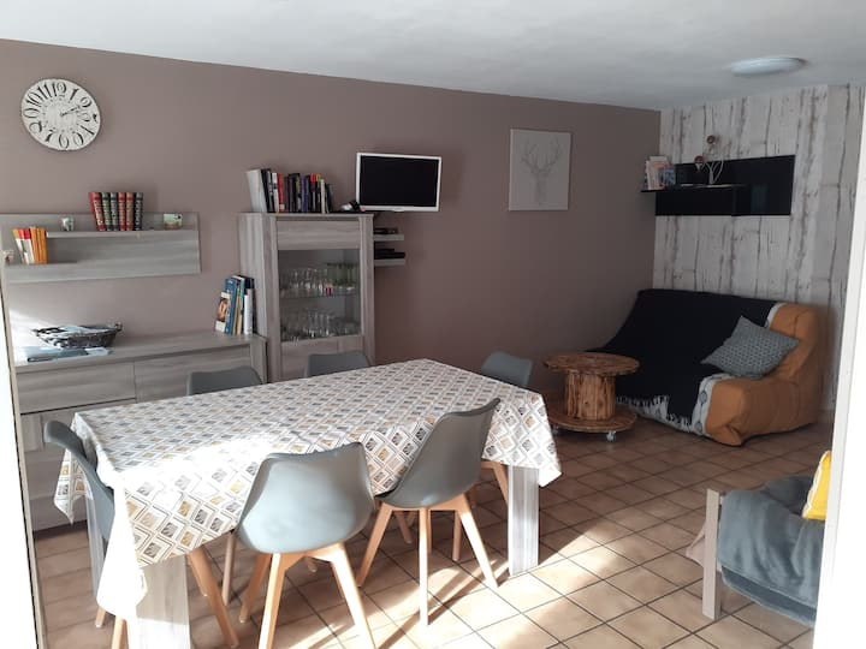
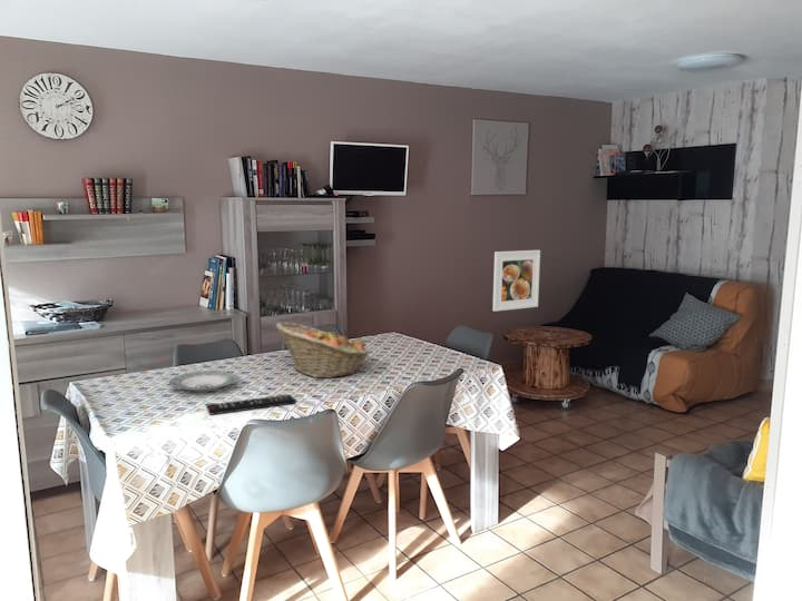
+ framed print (517, 279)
+ plate (204, 383)
+ remote control (251, 403)
+ fruit basket (322, 346)
